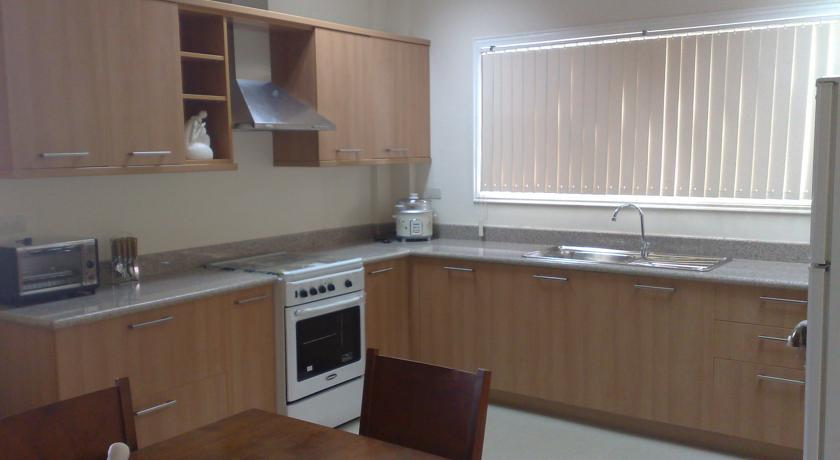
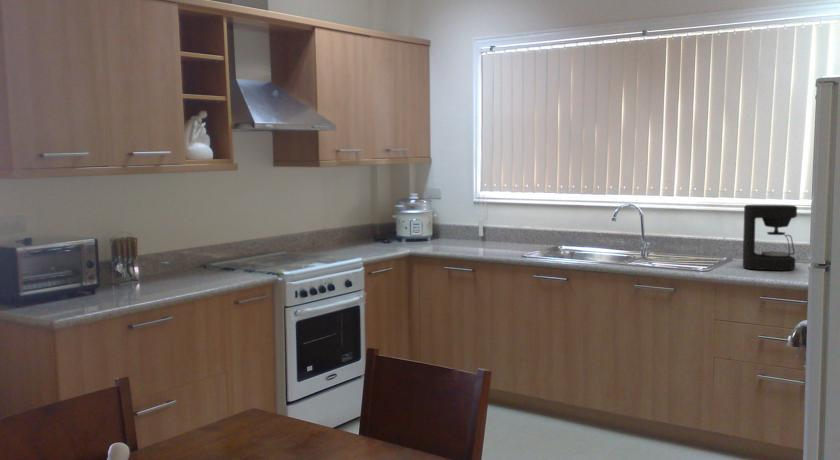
+ coffee maker (769, 234)
